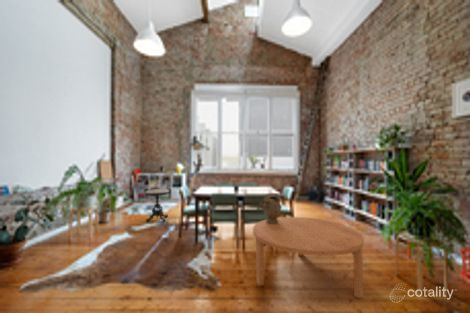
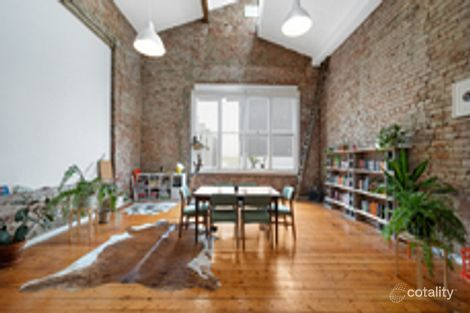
- decorative urn (270, 207)
- side table (157, 204)
- coffee table (304, 252)
